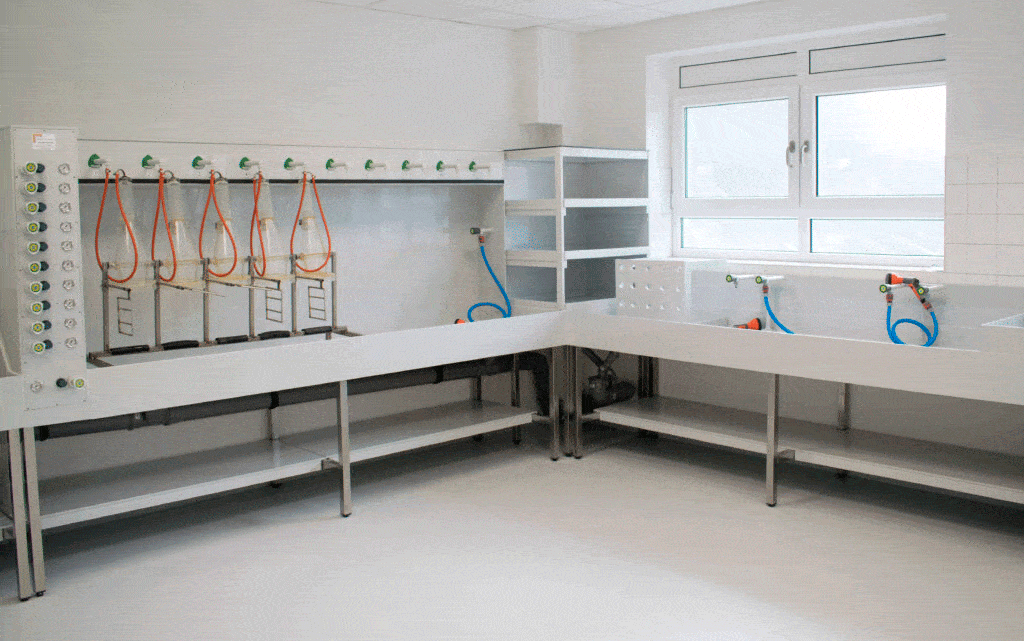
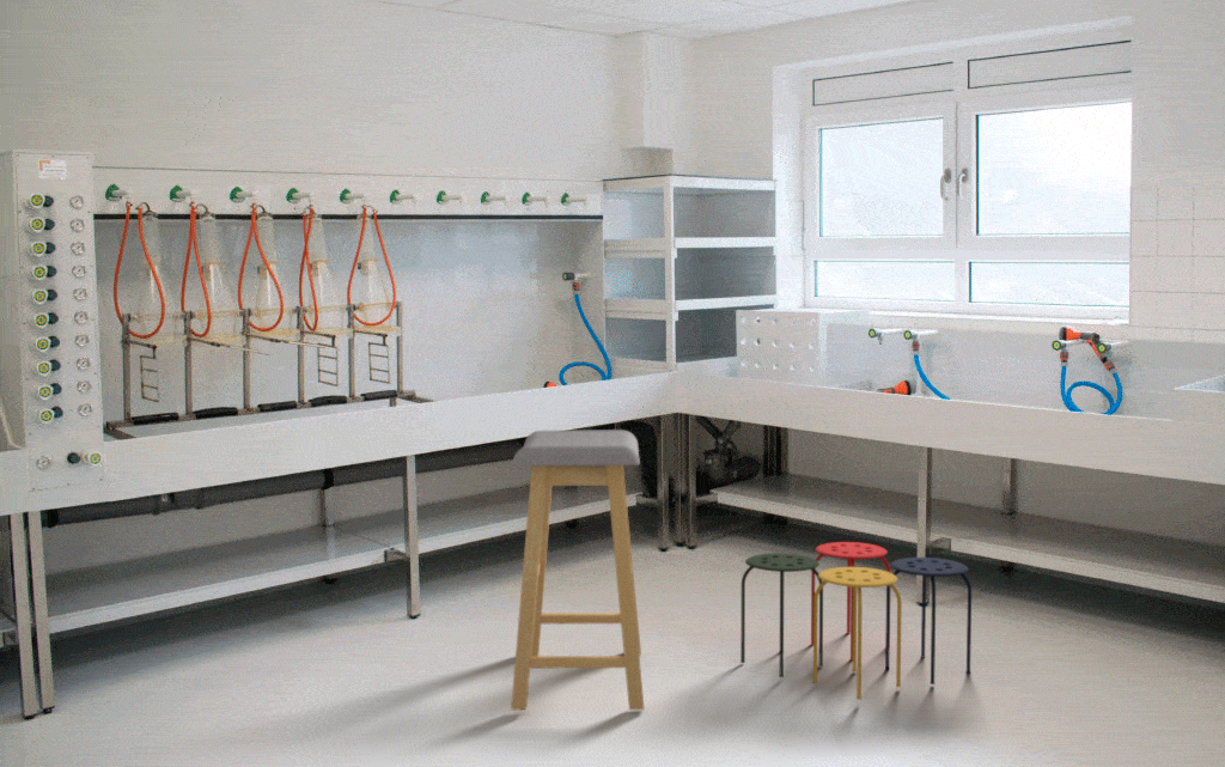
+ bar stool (546, 560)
+ stool (853, 613)
